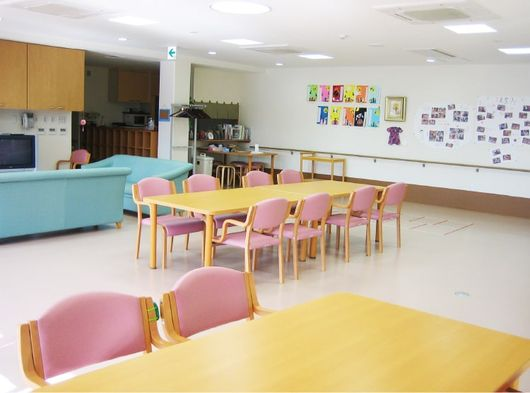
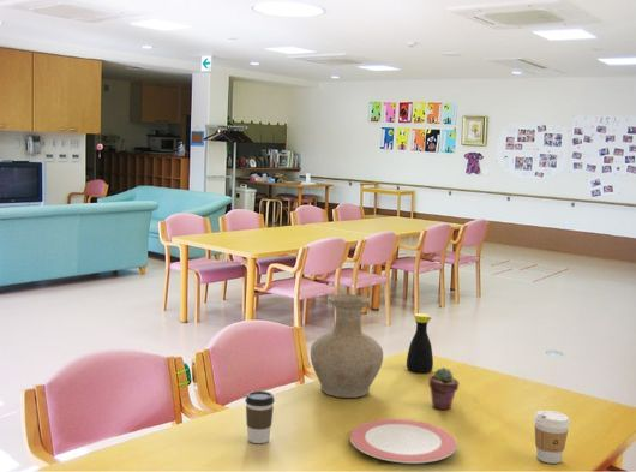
+ vase (347, 343)
+ bottle (420, 341)
+ coffee cup (259, 417)
+ potted succulent (443, 387)
+ plate (402, 441)
+ coffee cup (550, 436)
